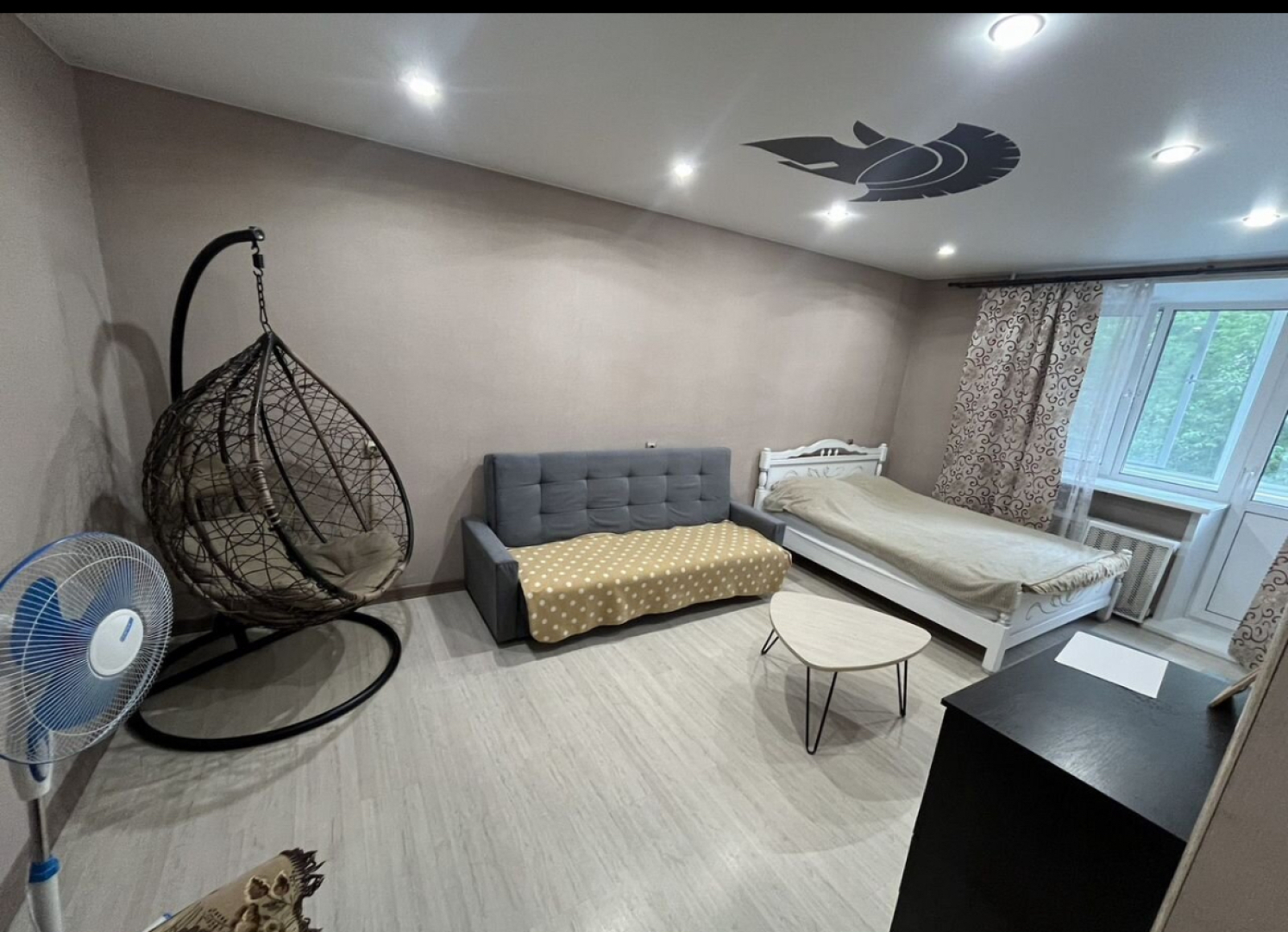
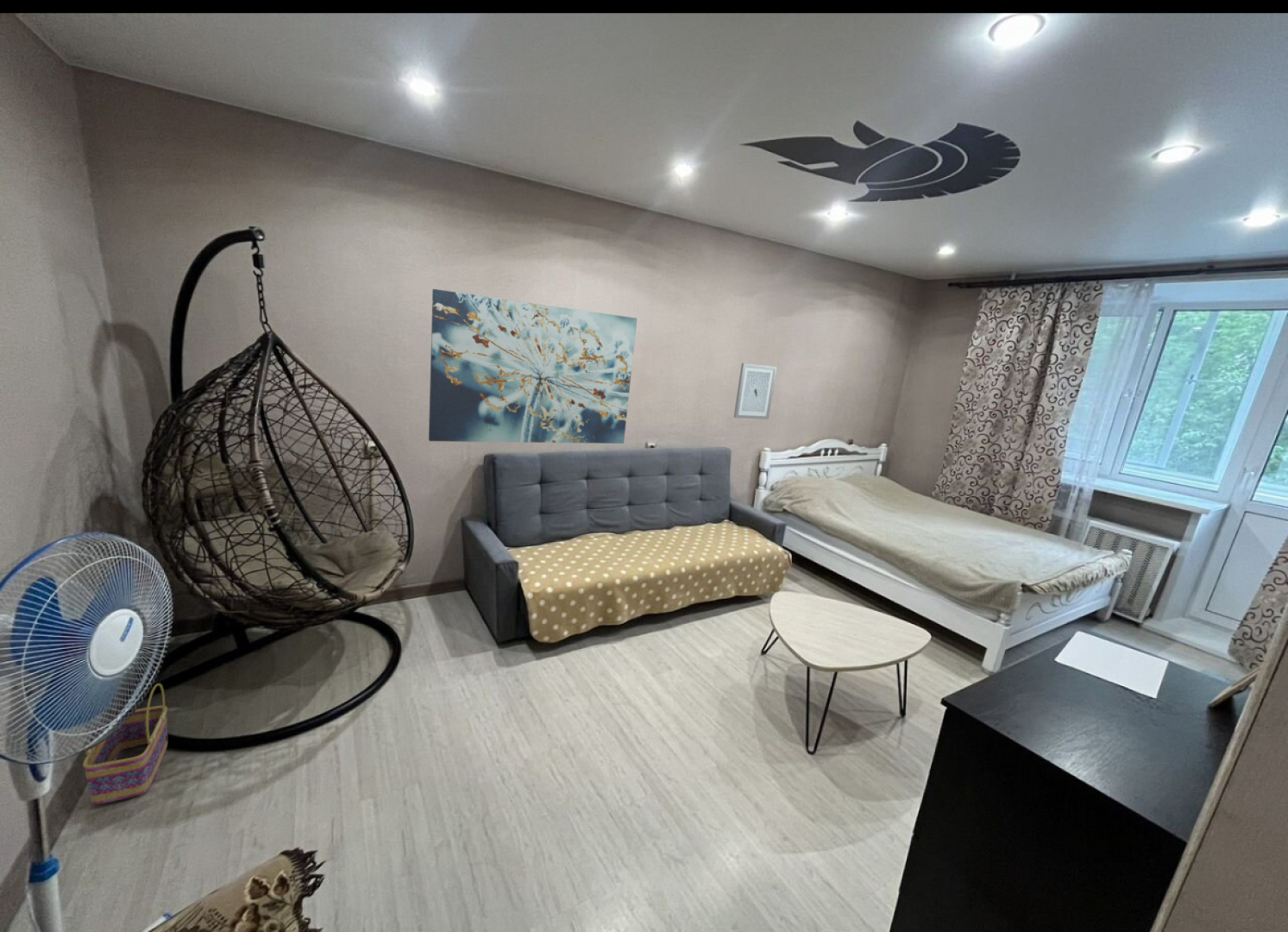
+ basket (128, 733)
+ wall art (755, 392)
+ wall art (539, 375)
